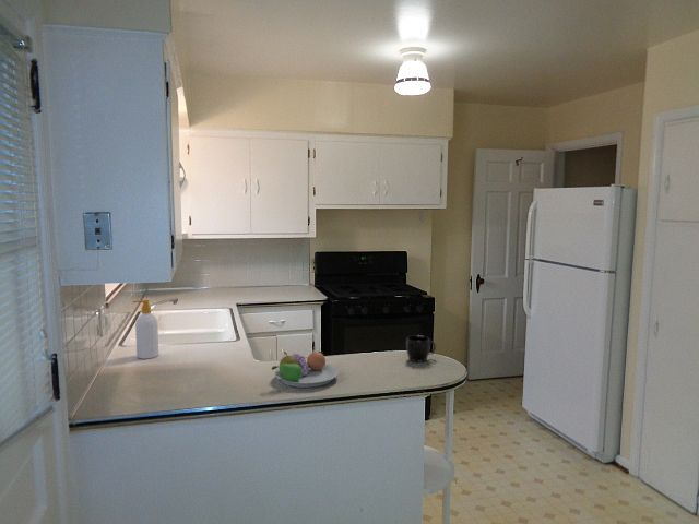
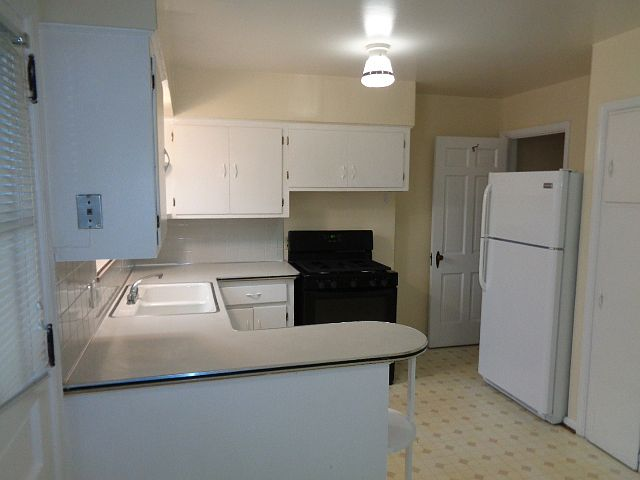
- soap bottle (145, 327)
- mug (420, 348)
- fruit bowl (304, 366)
